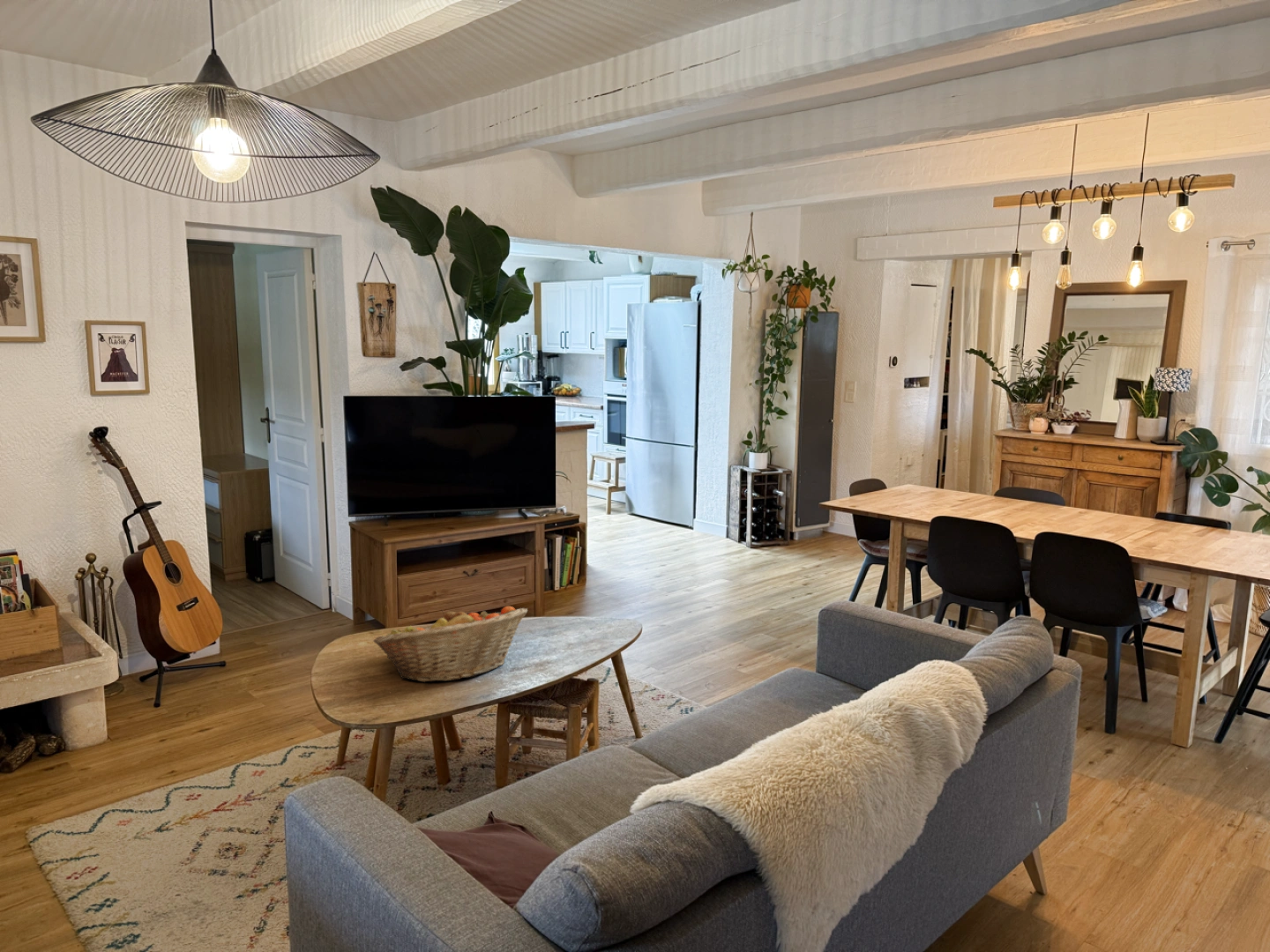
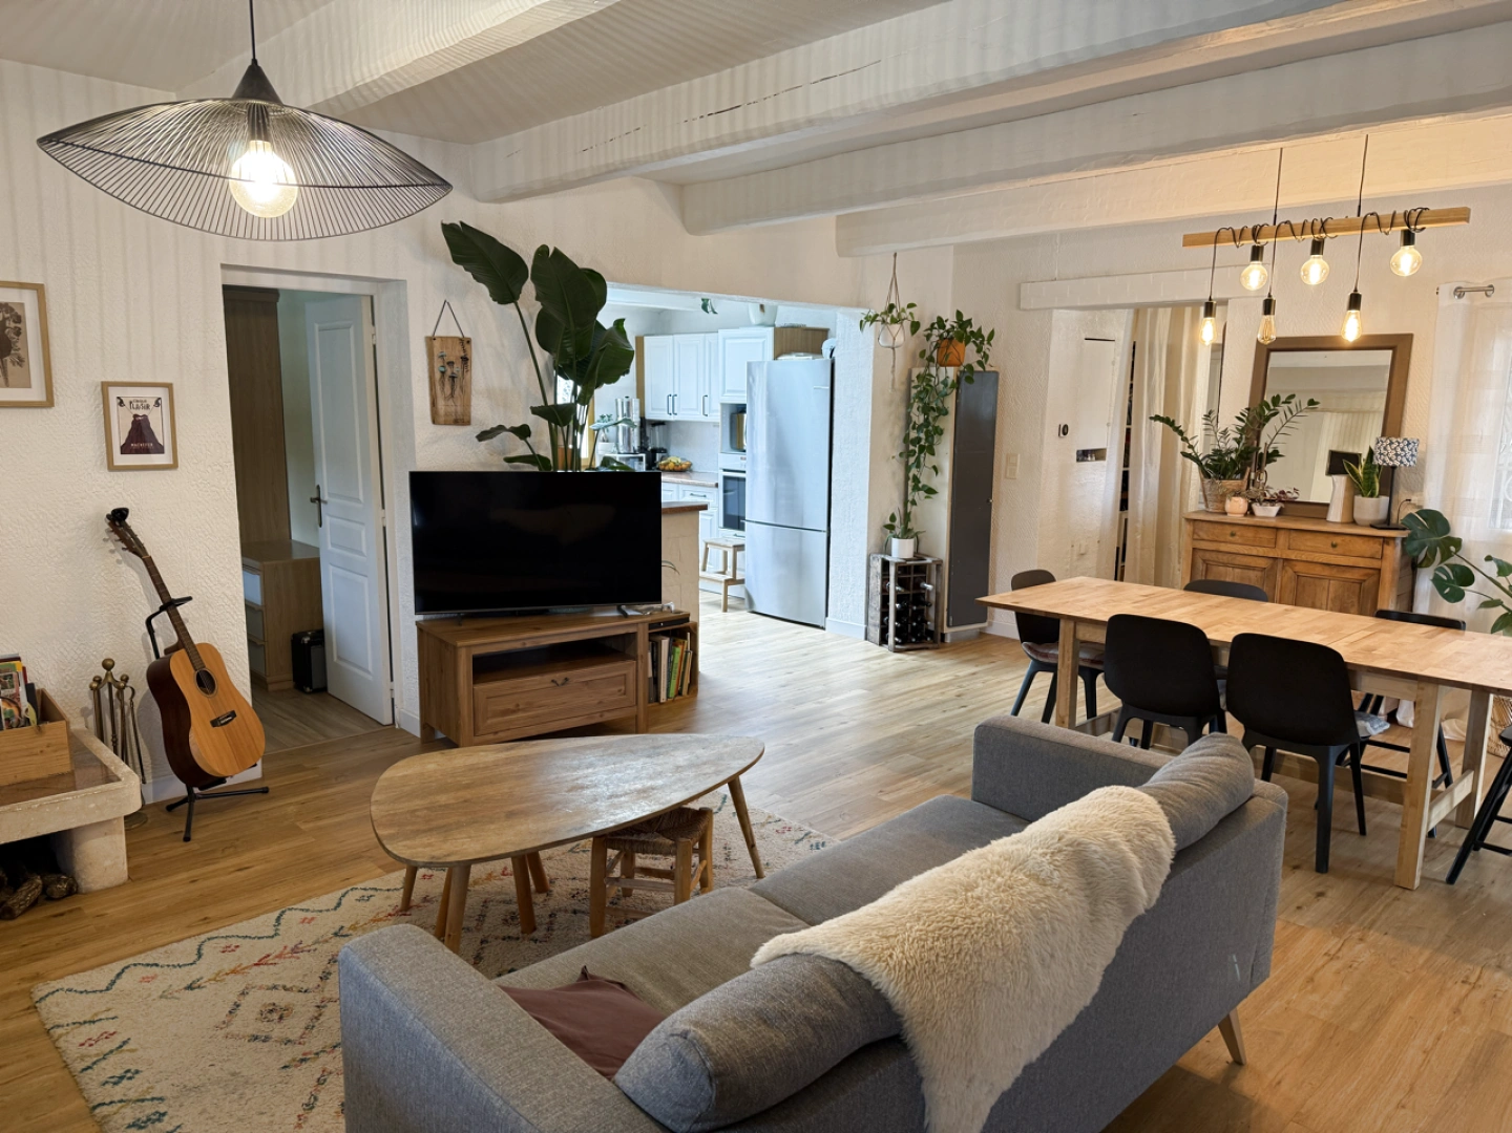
- fruit basket (452, 636)
